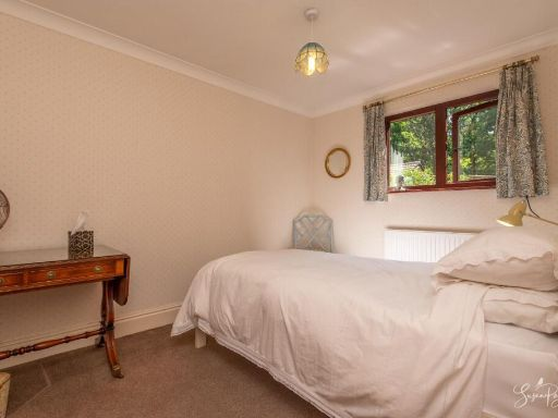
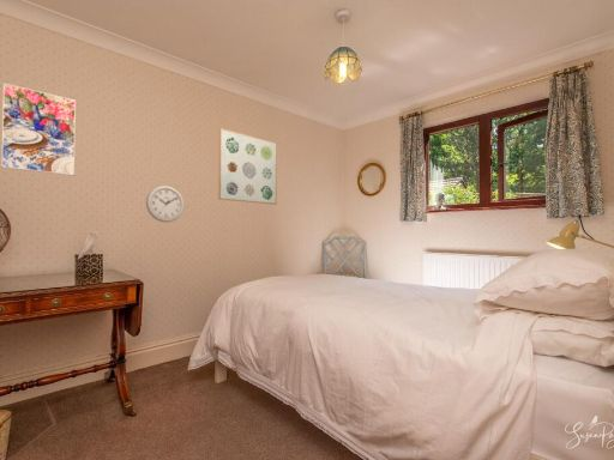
+ wall art (249, 169)
+ wall clock (165, 204)
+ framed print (40, 132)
